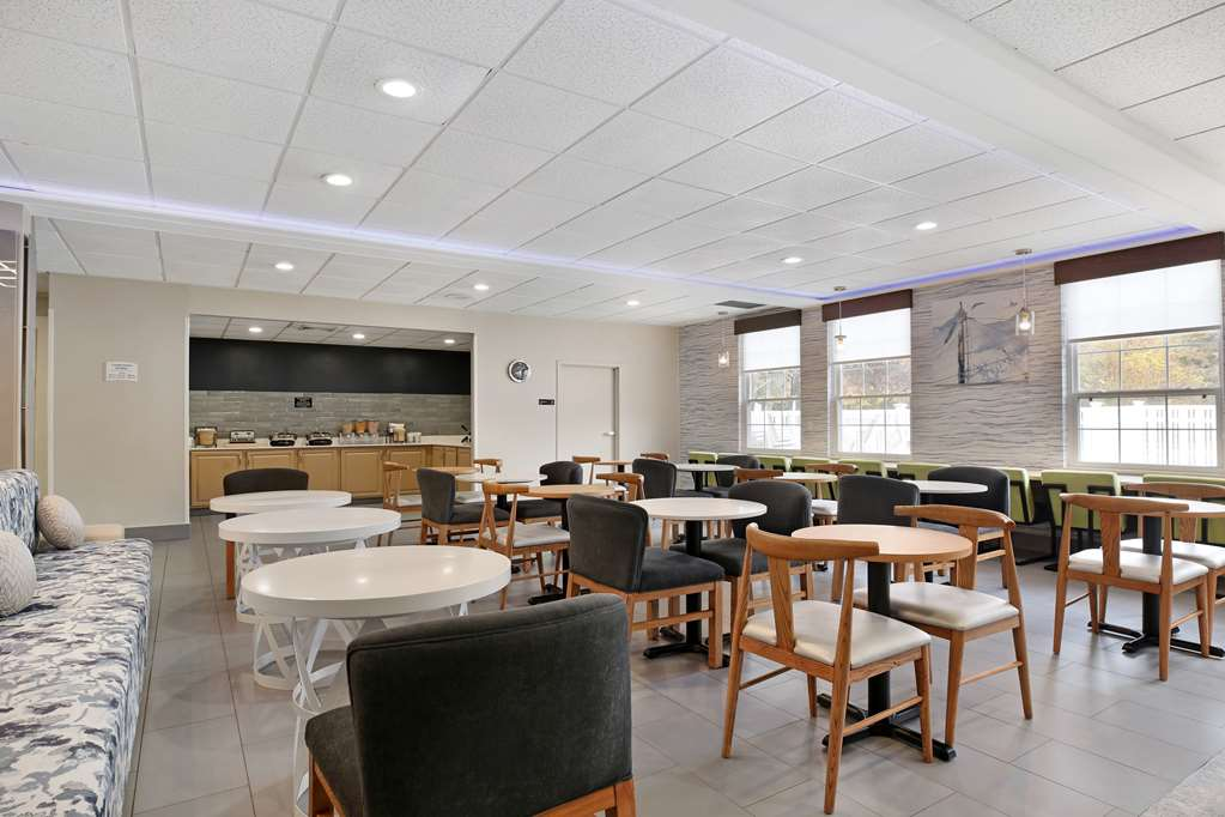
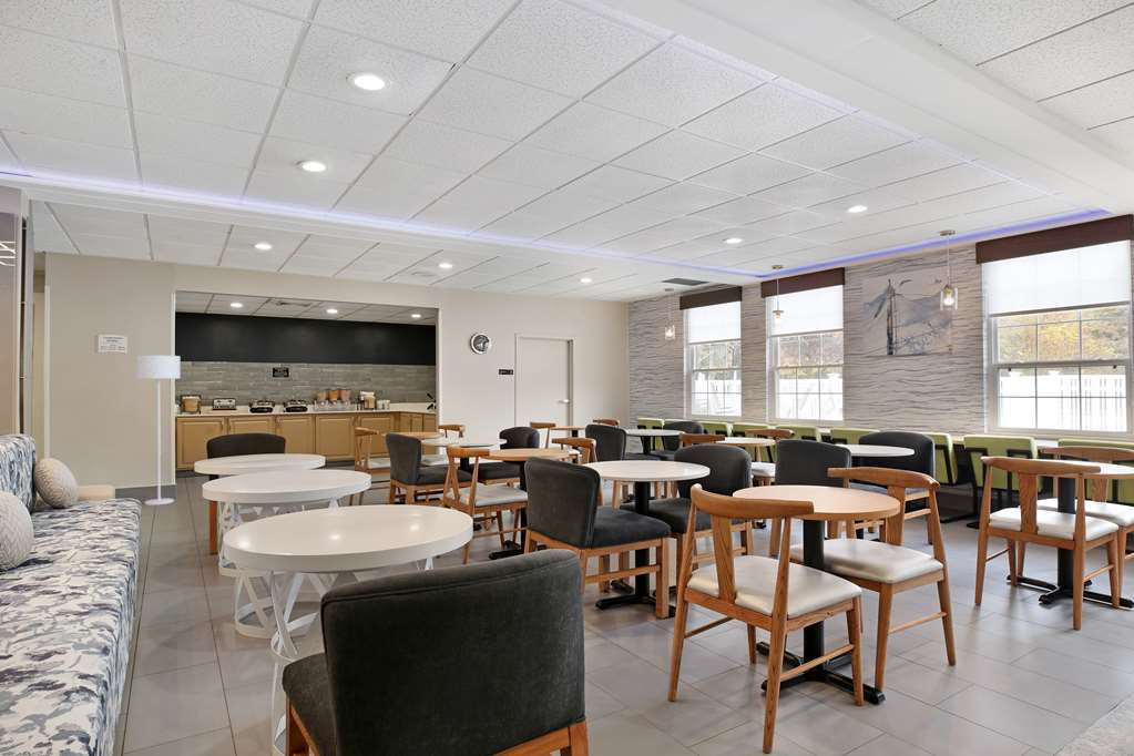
+ floor lamp (159, 429)
